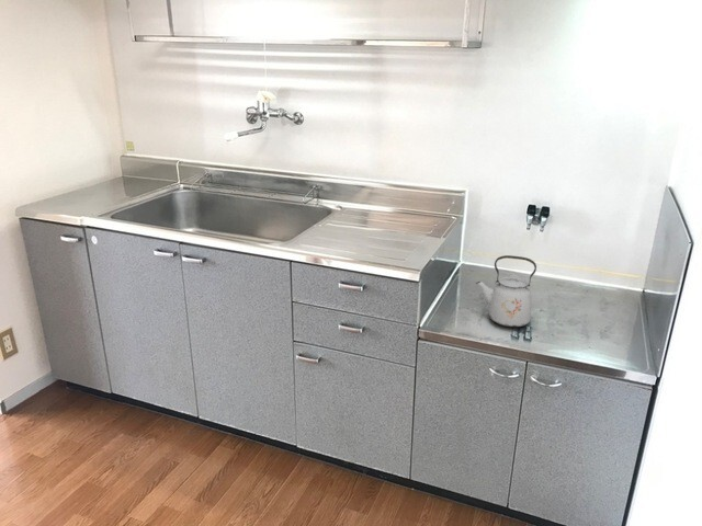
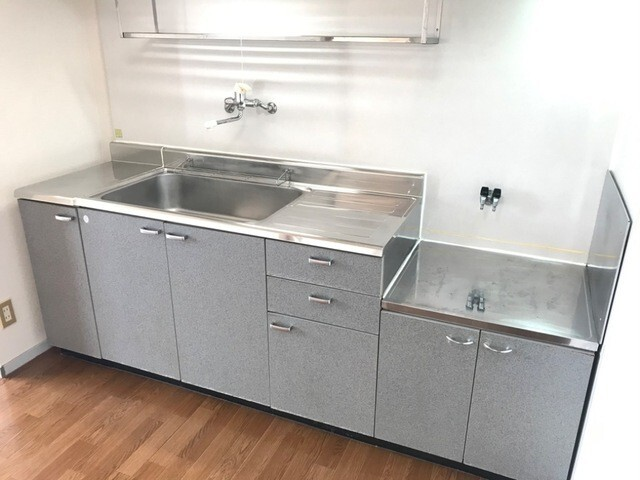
- kettle (503, 288)
